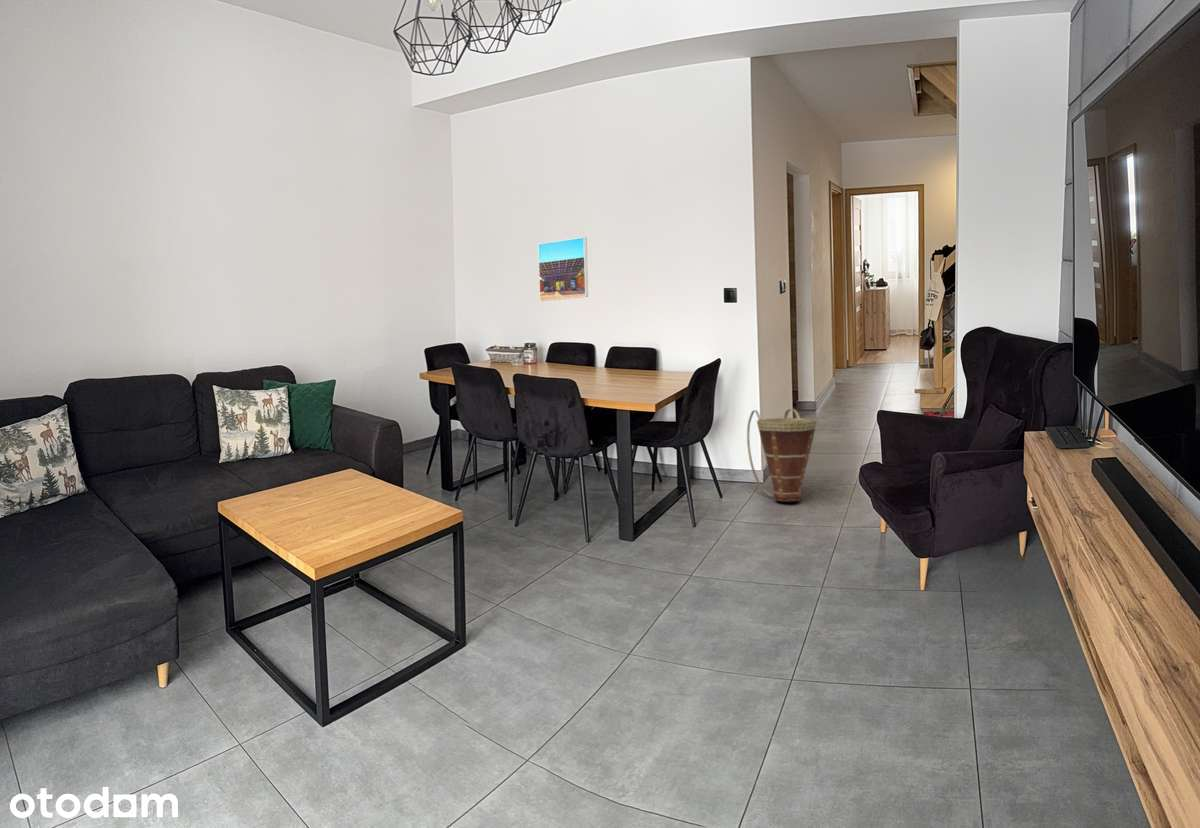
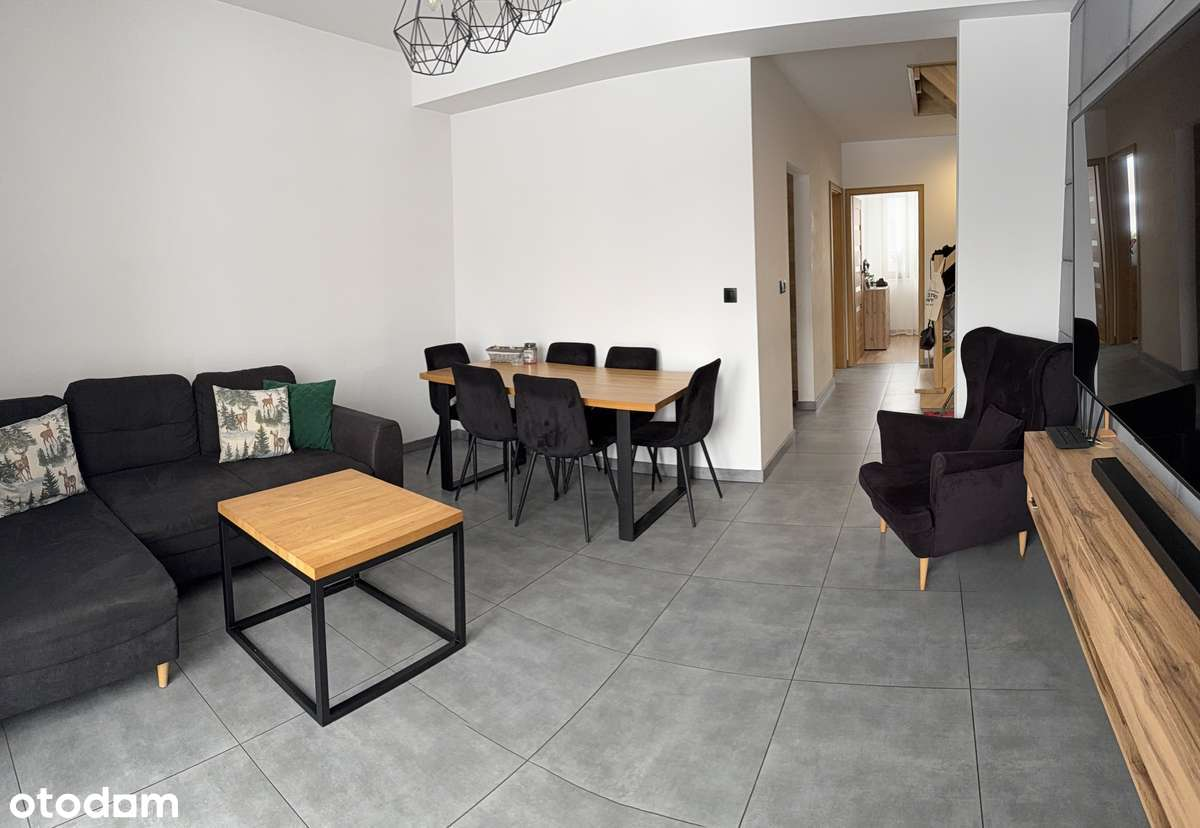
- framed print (562, 269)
- basket (780, 453)
